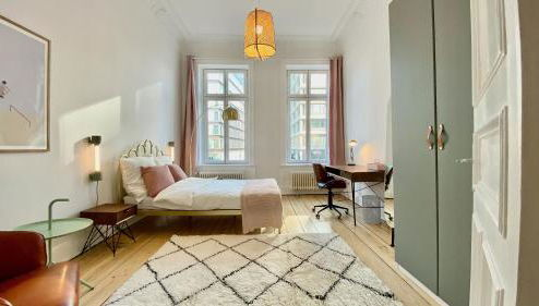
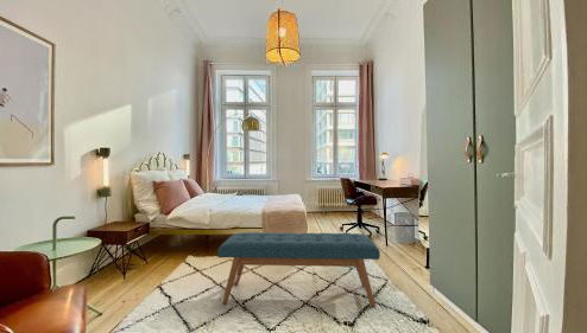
+ bench (298, 264)
